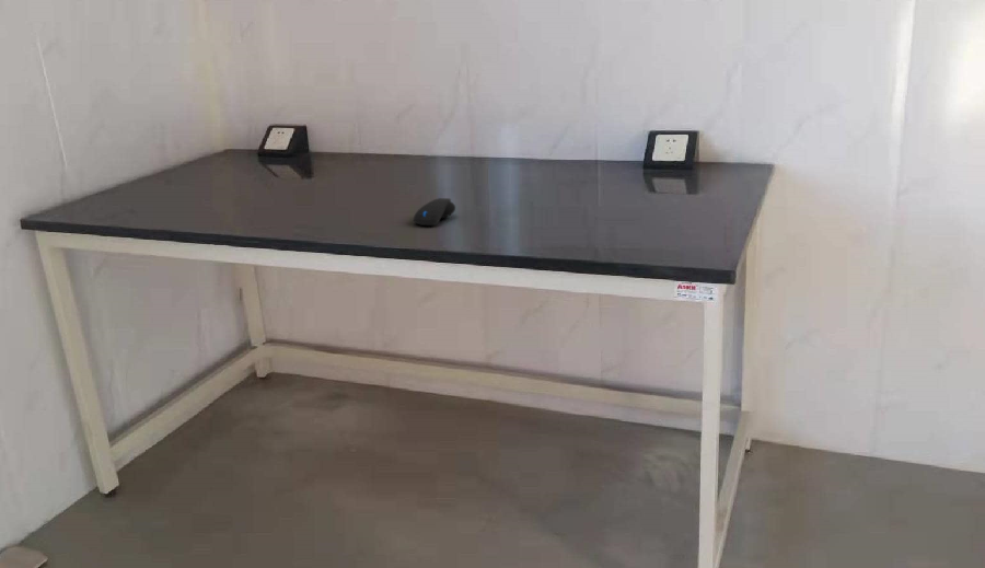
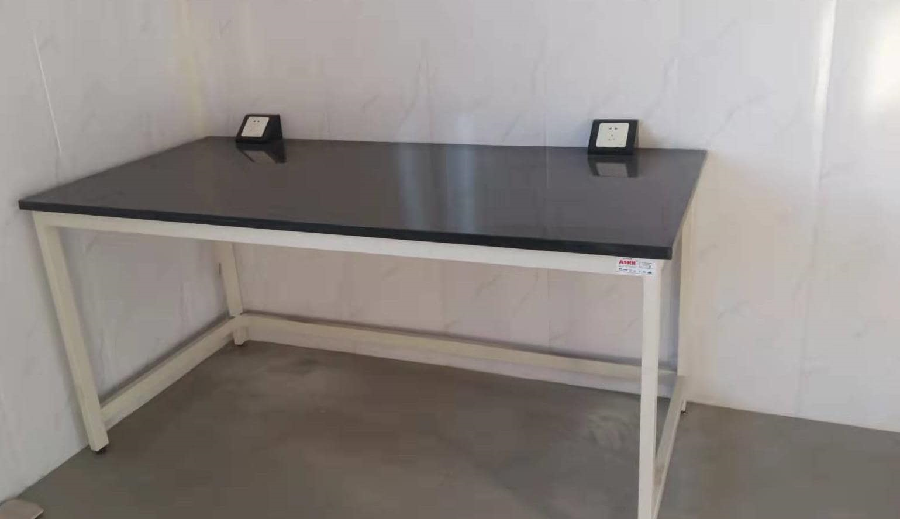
- computer mouse (434, 210)
